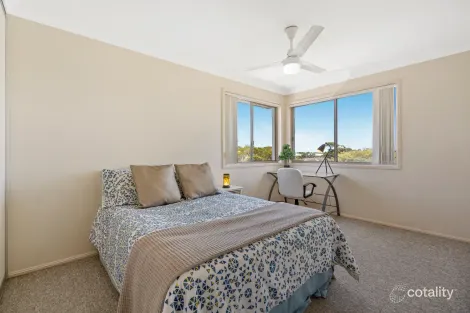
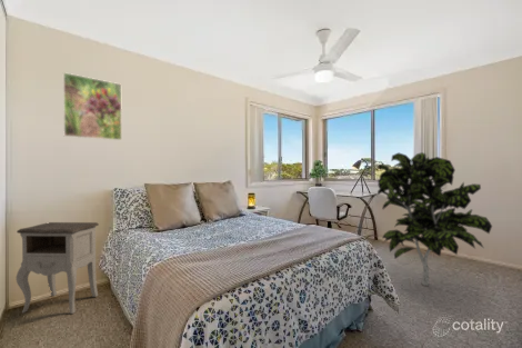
+ indoor plant (428, 219)
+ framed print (93, 108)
+ nightstand (60, 265)
